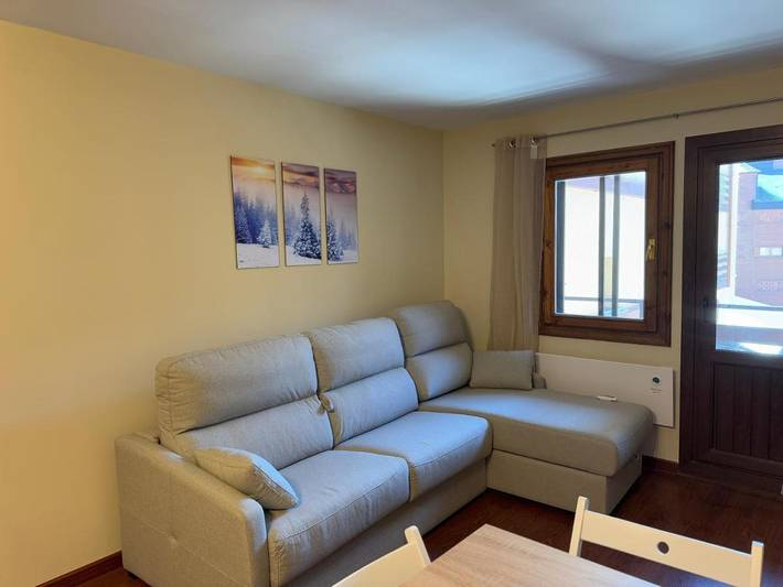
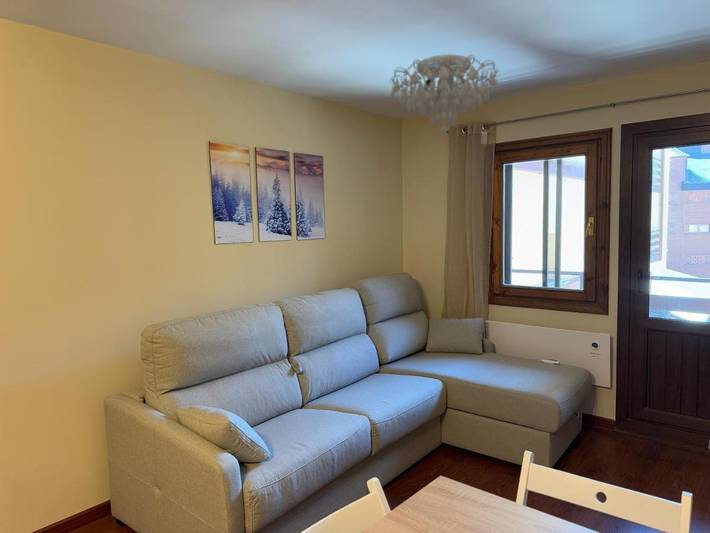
+ ceiling light (443, 99)
